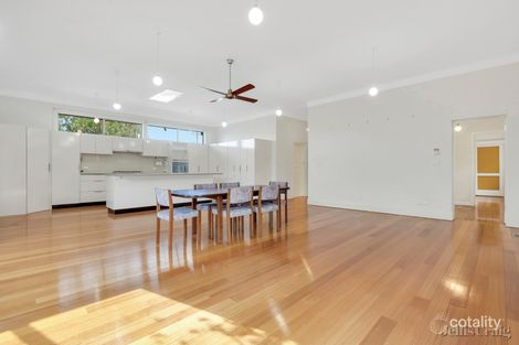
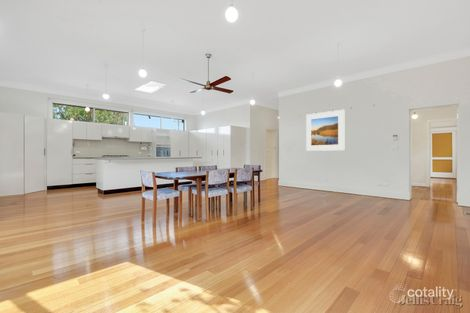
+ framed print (324, 131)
